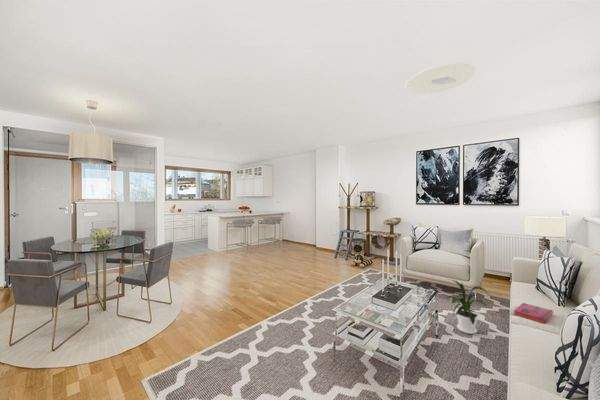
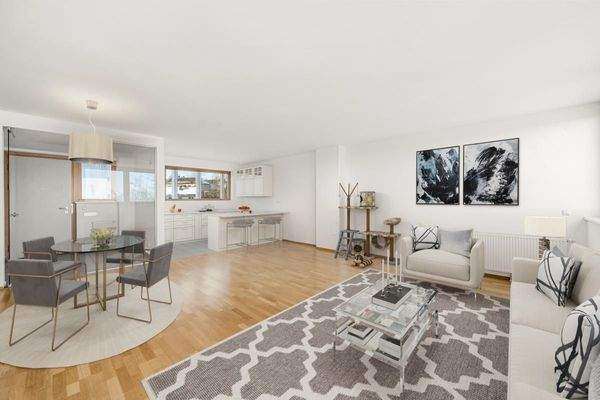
- hardback book (533, 312)
- ceiling light (438, 77)
- house plant (465, 305)
